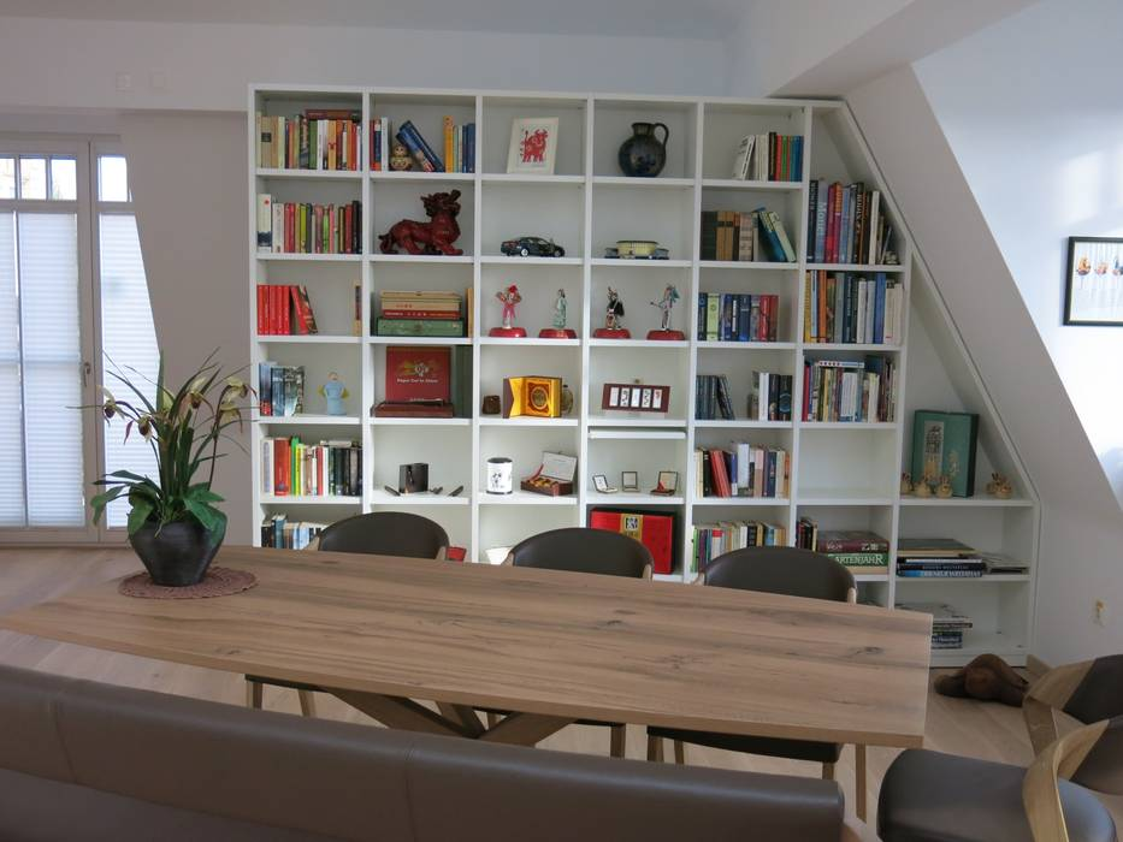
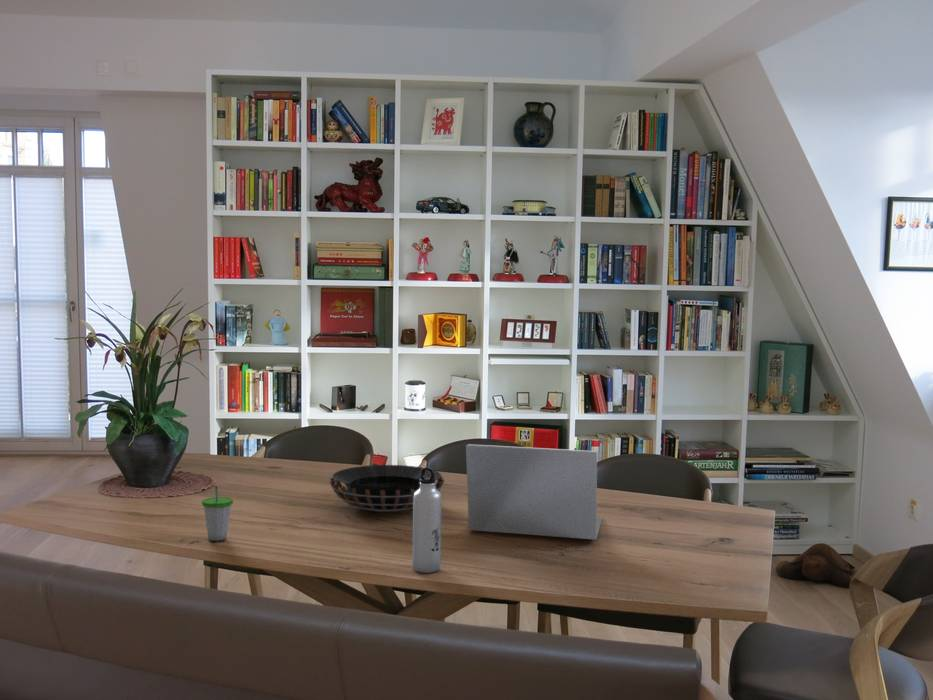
+ cup (217, 510)
+ laptop (537, 483)
+ water bottle (427, 518)
+ decorative bowl (387, 491)
